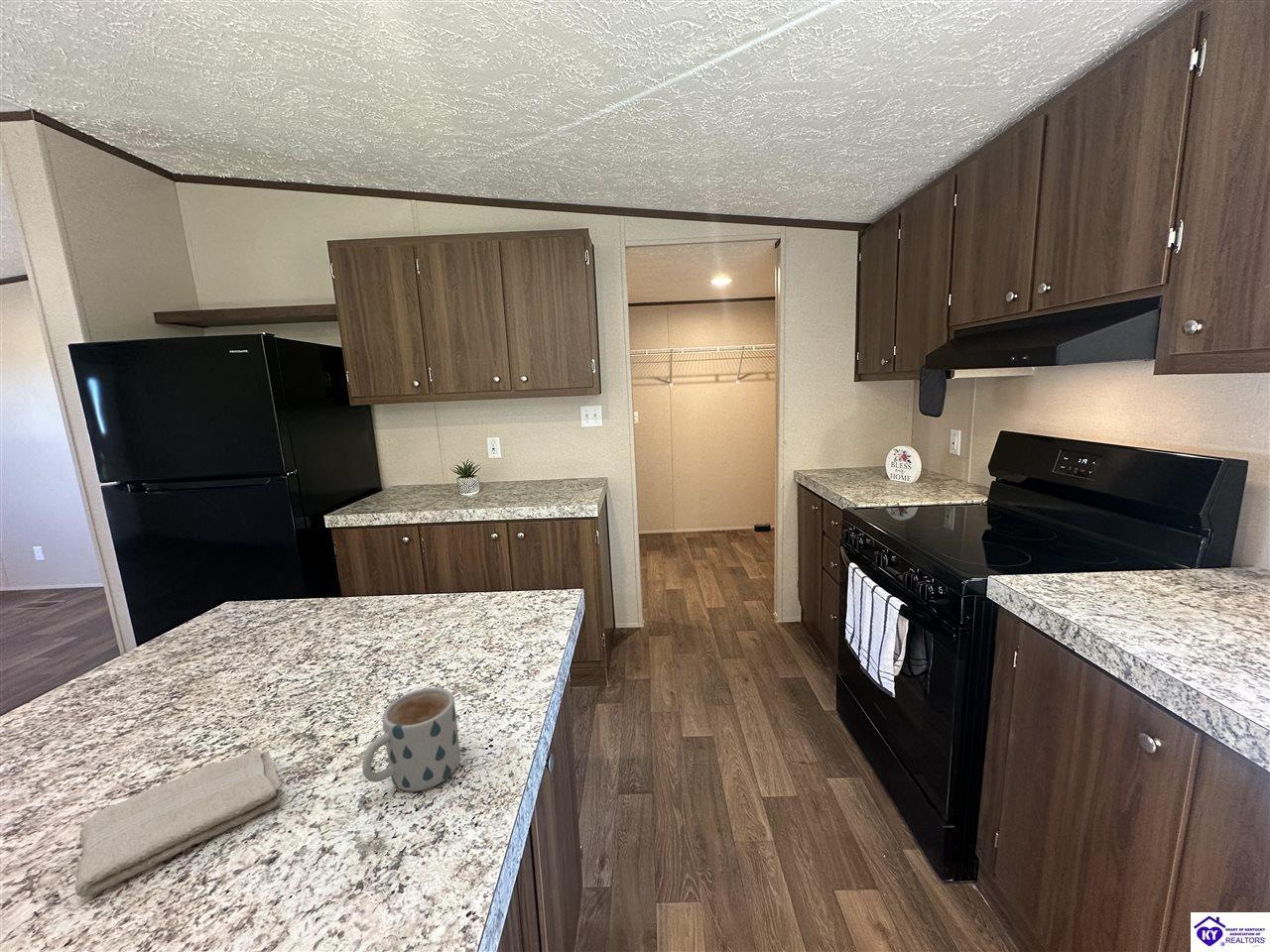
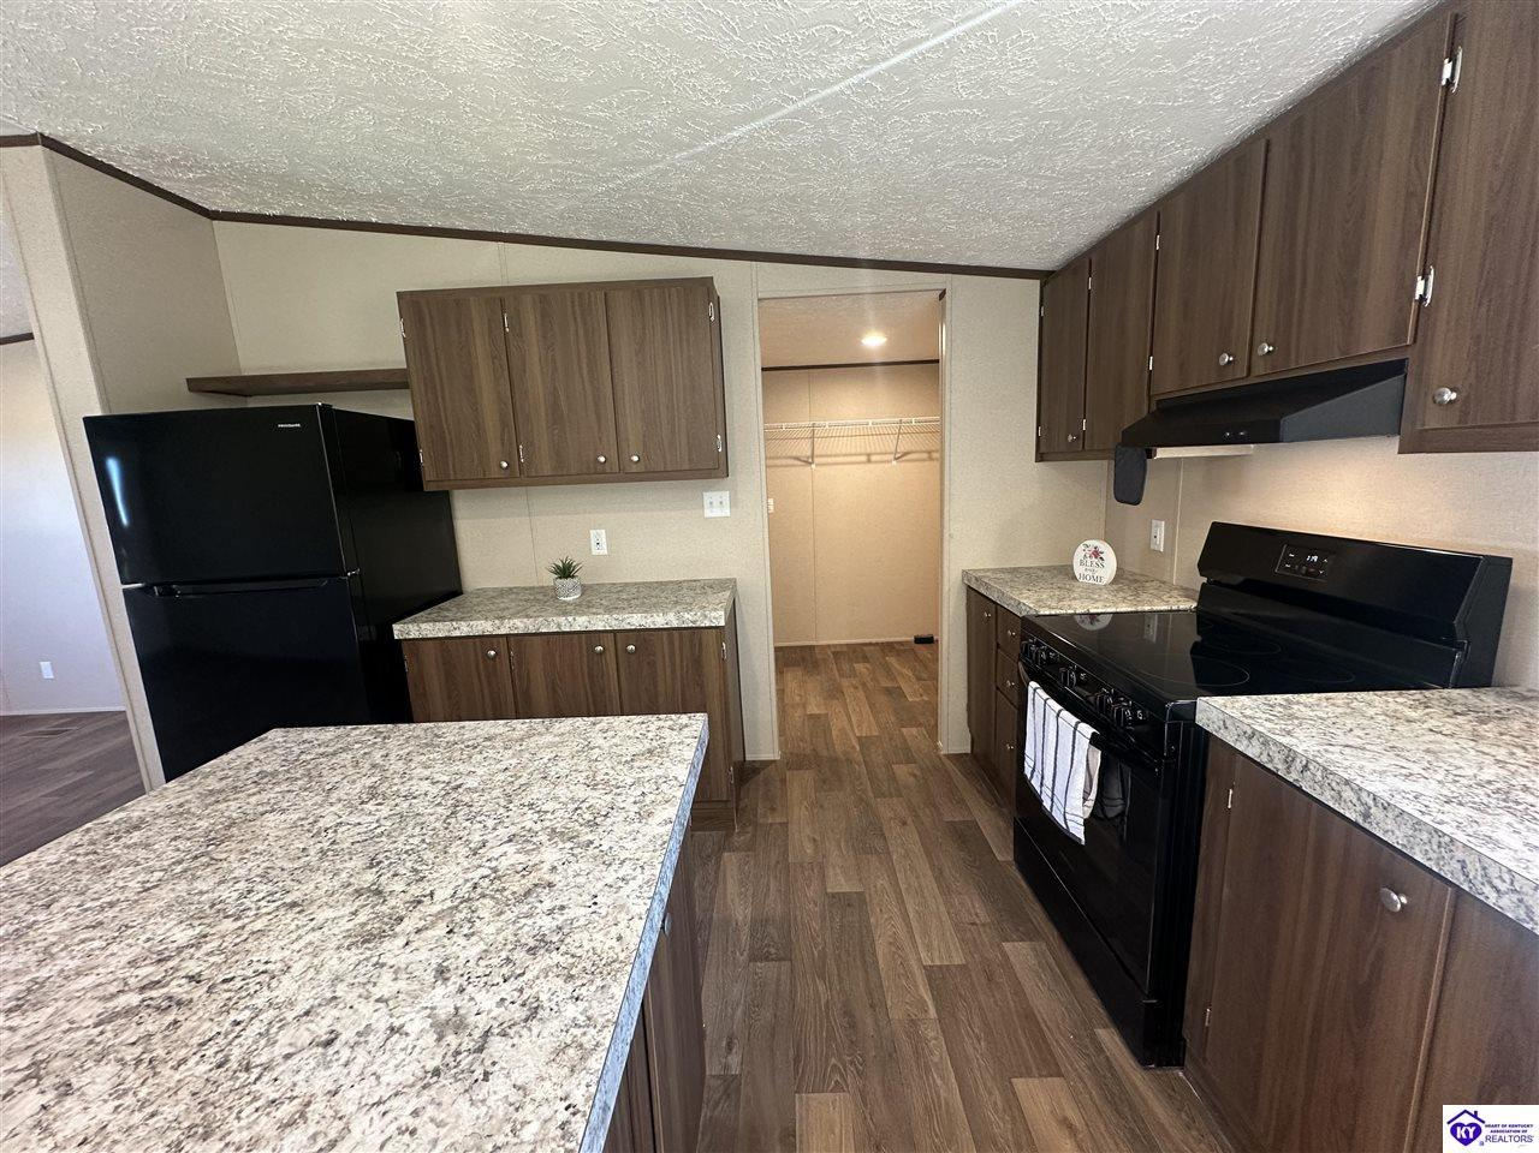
- mug (411, 745)
- washcloth (187, 809)
